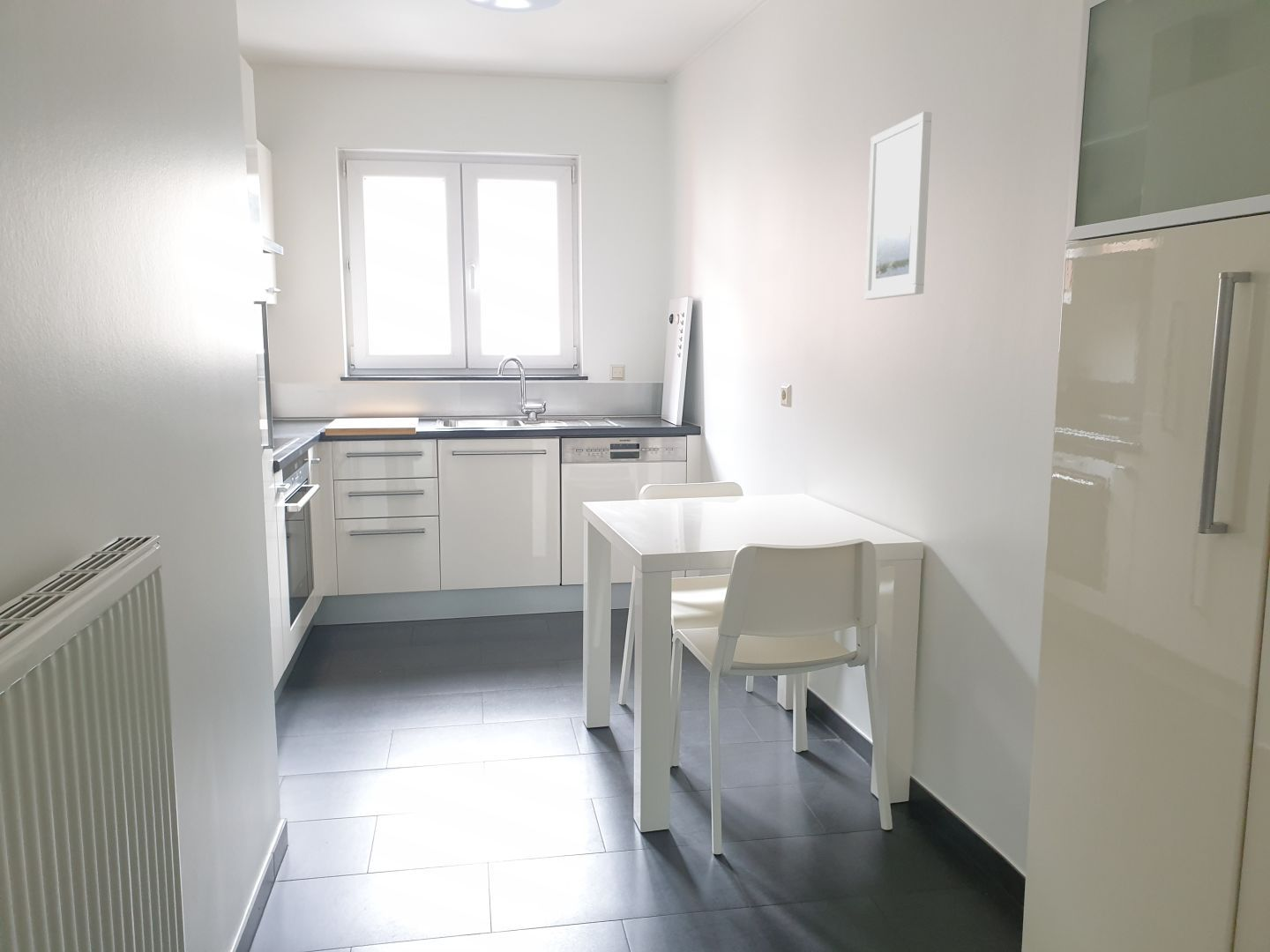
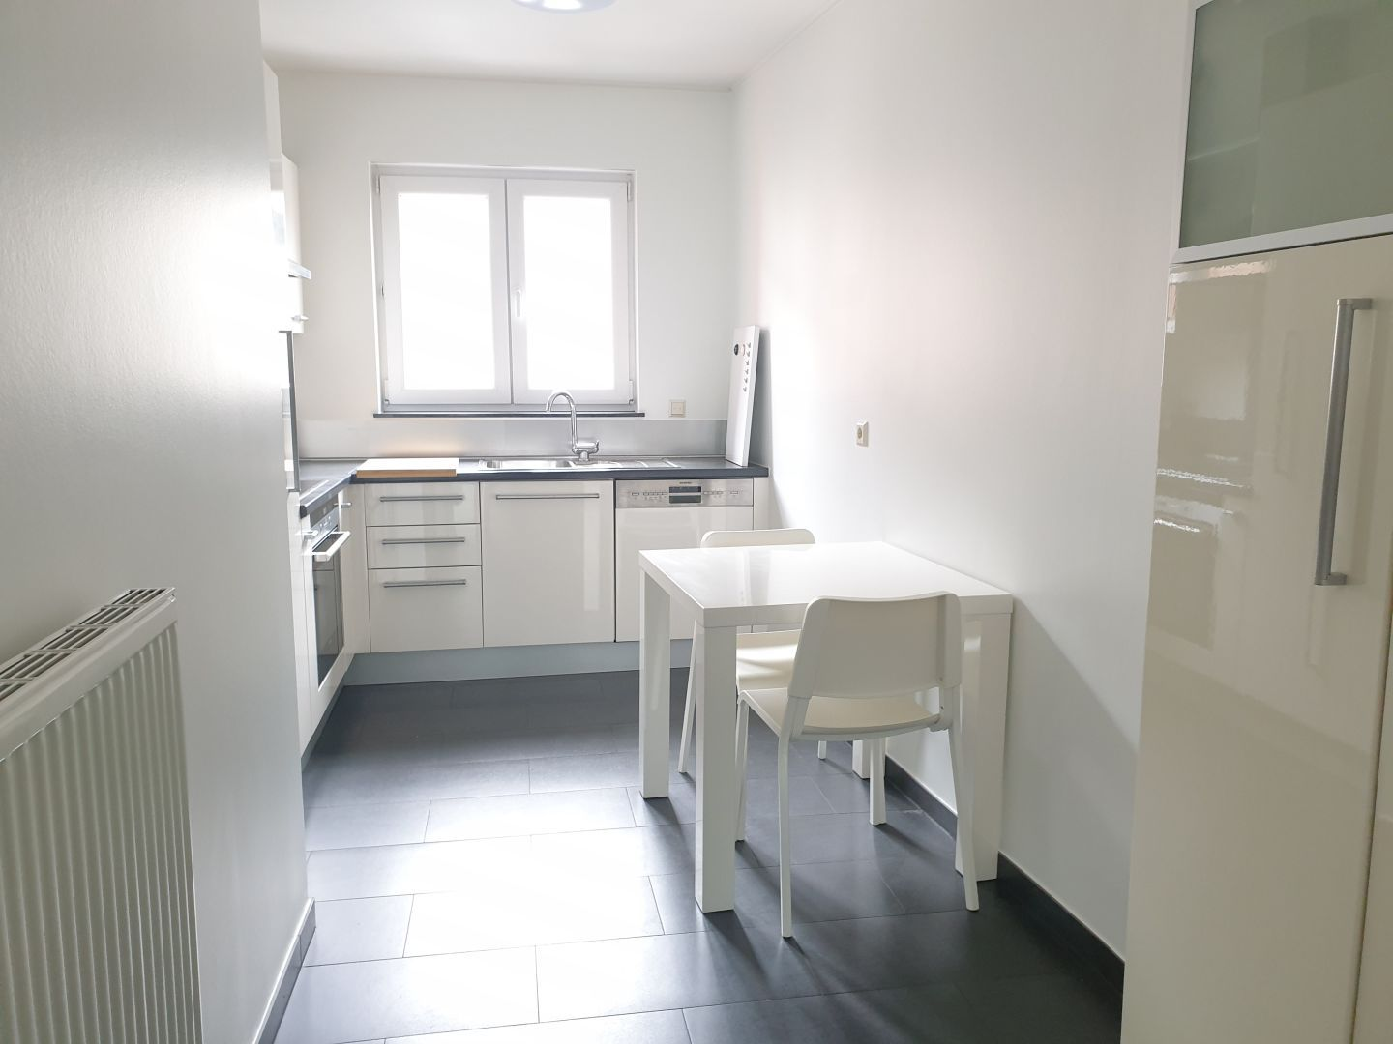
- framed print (895, 212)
